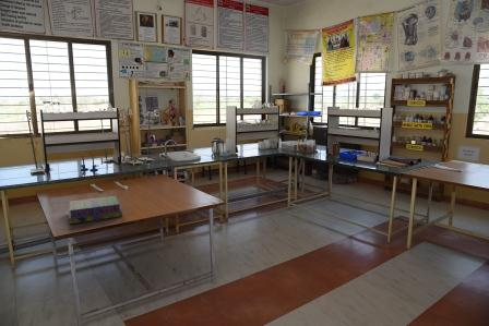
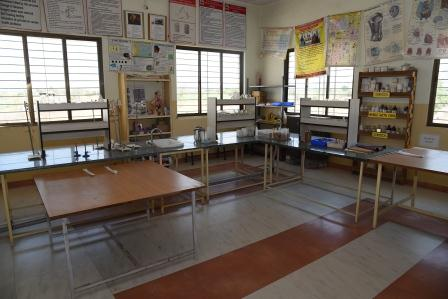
- stack of books (95, 208)
